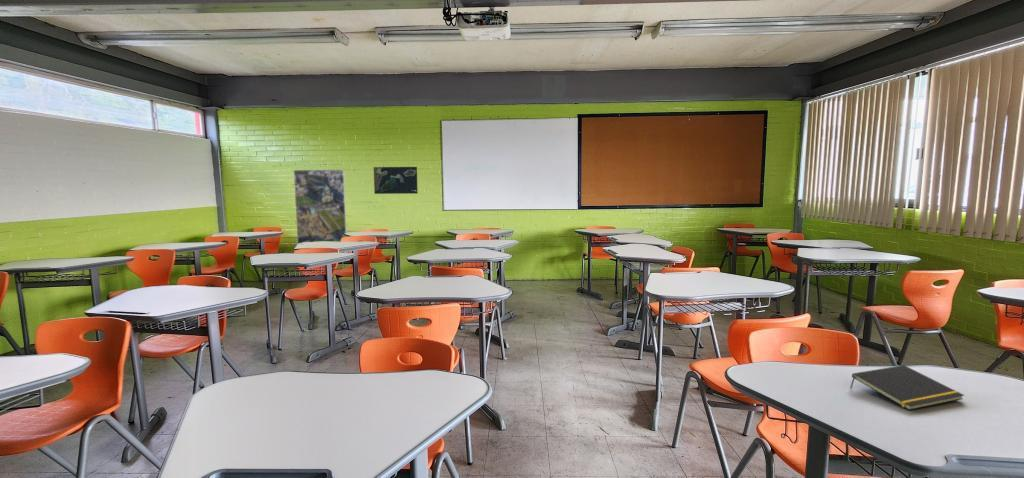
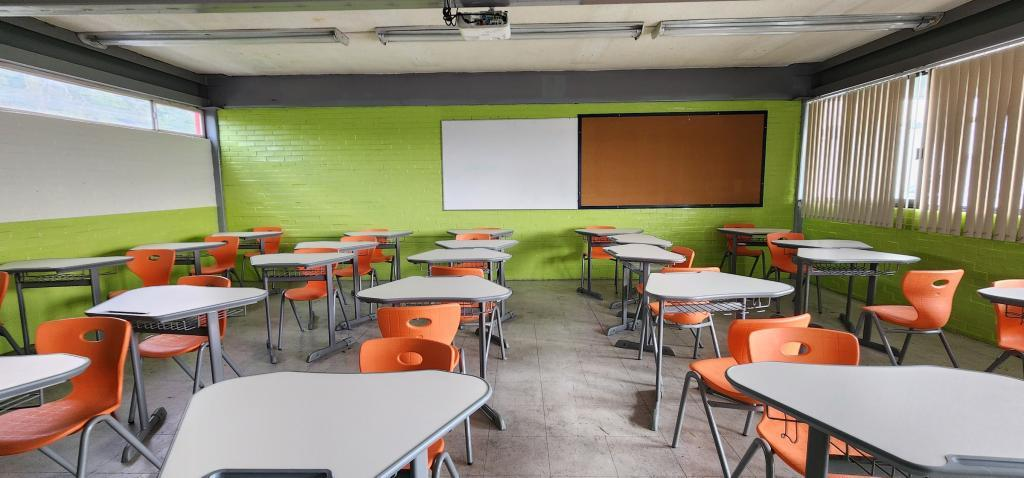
- map (396, 180)
- notepad (906, 385)
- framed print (320, 207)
